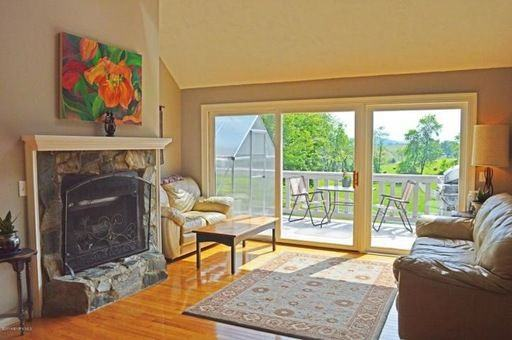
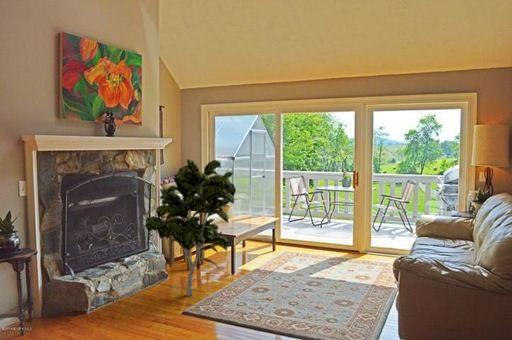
+ indoor plant (189, 226)
+ stool (176, 241)
